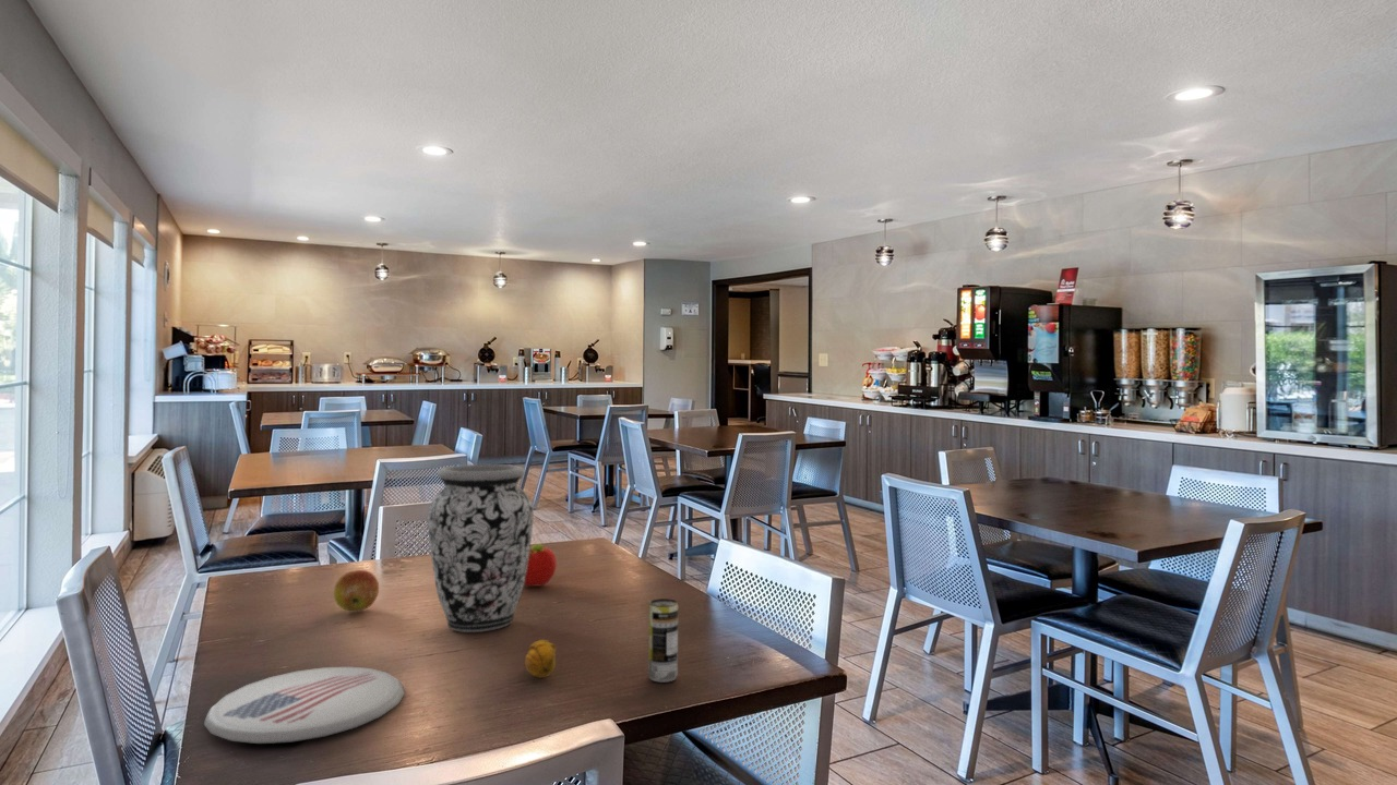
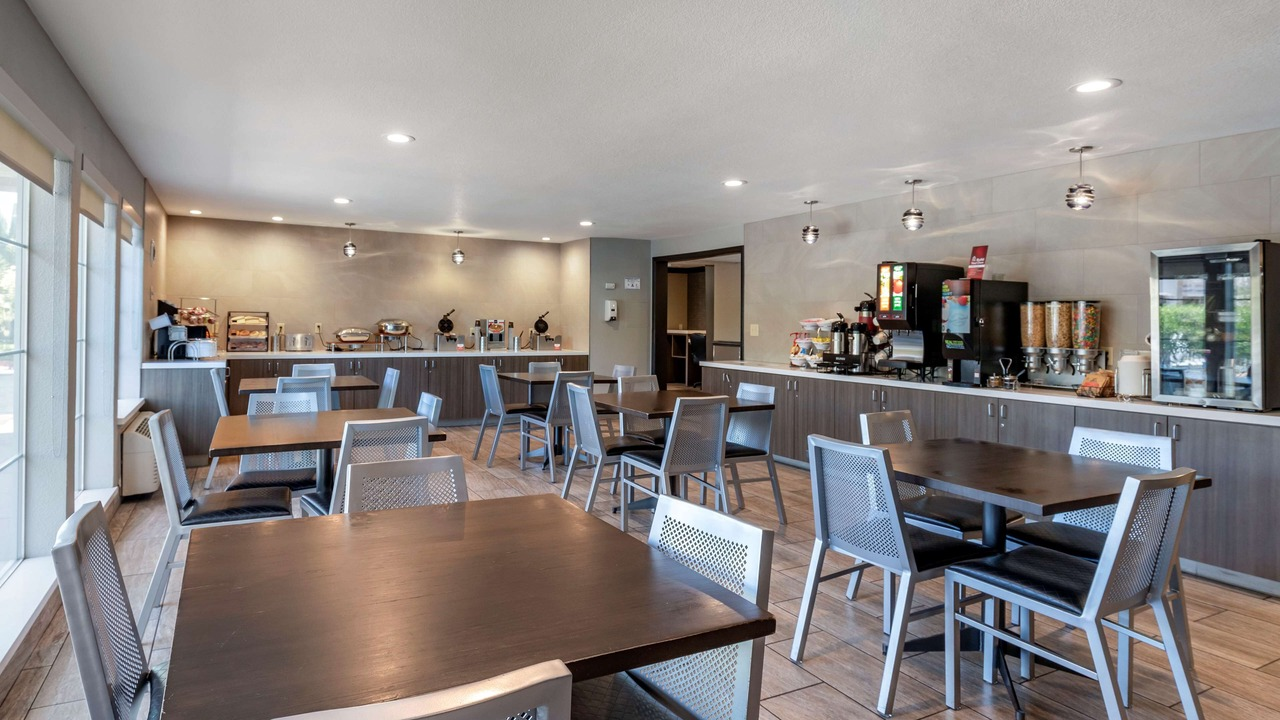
- apple (356, 590)
- beverage can (662, 639)
- orange (540, 657)
- vase (480, 545)
- plate (309, 699)
- fruit (534, 564)
